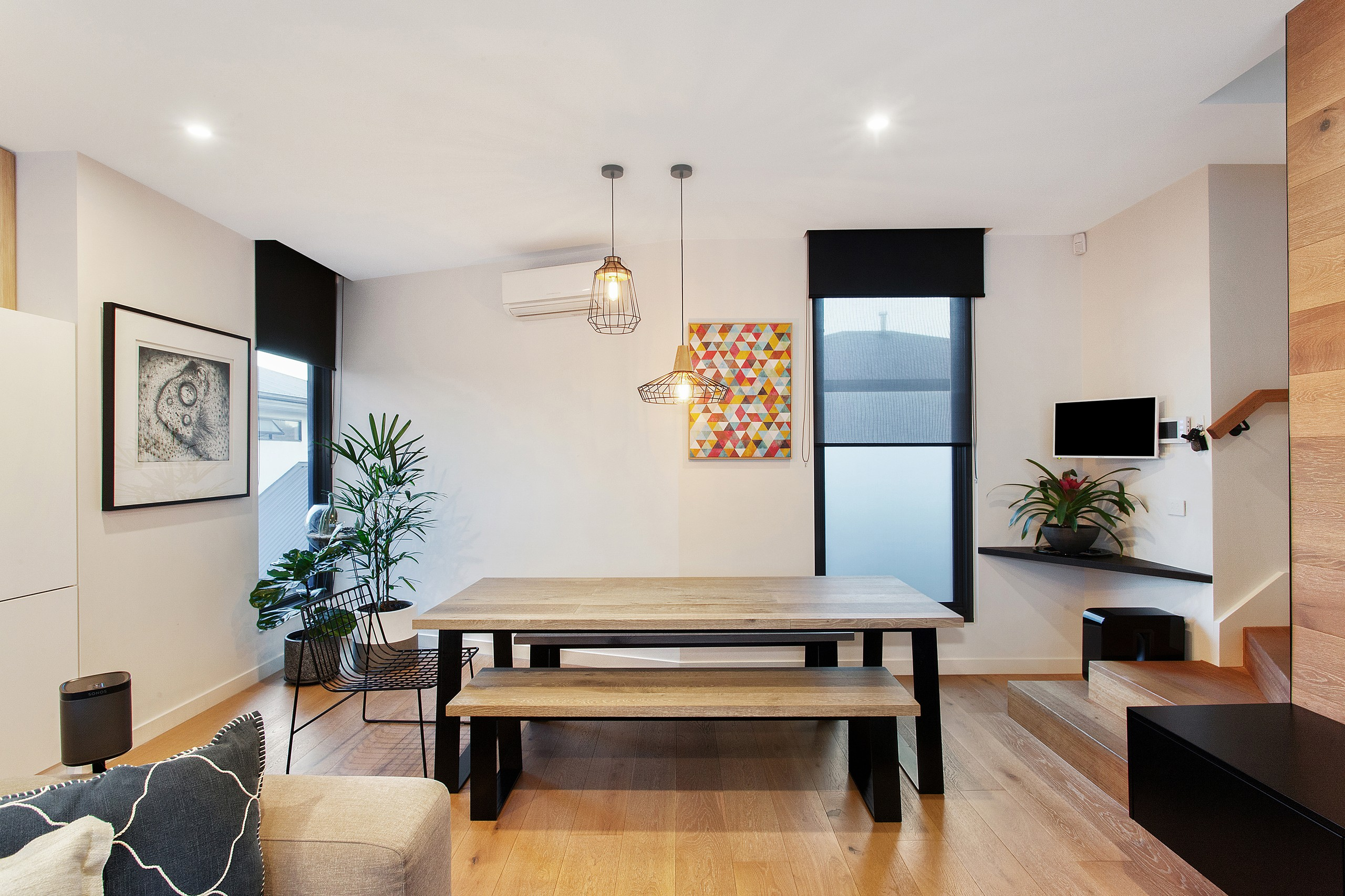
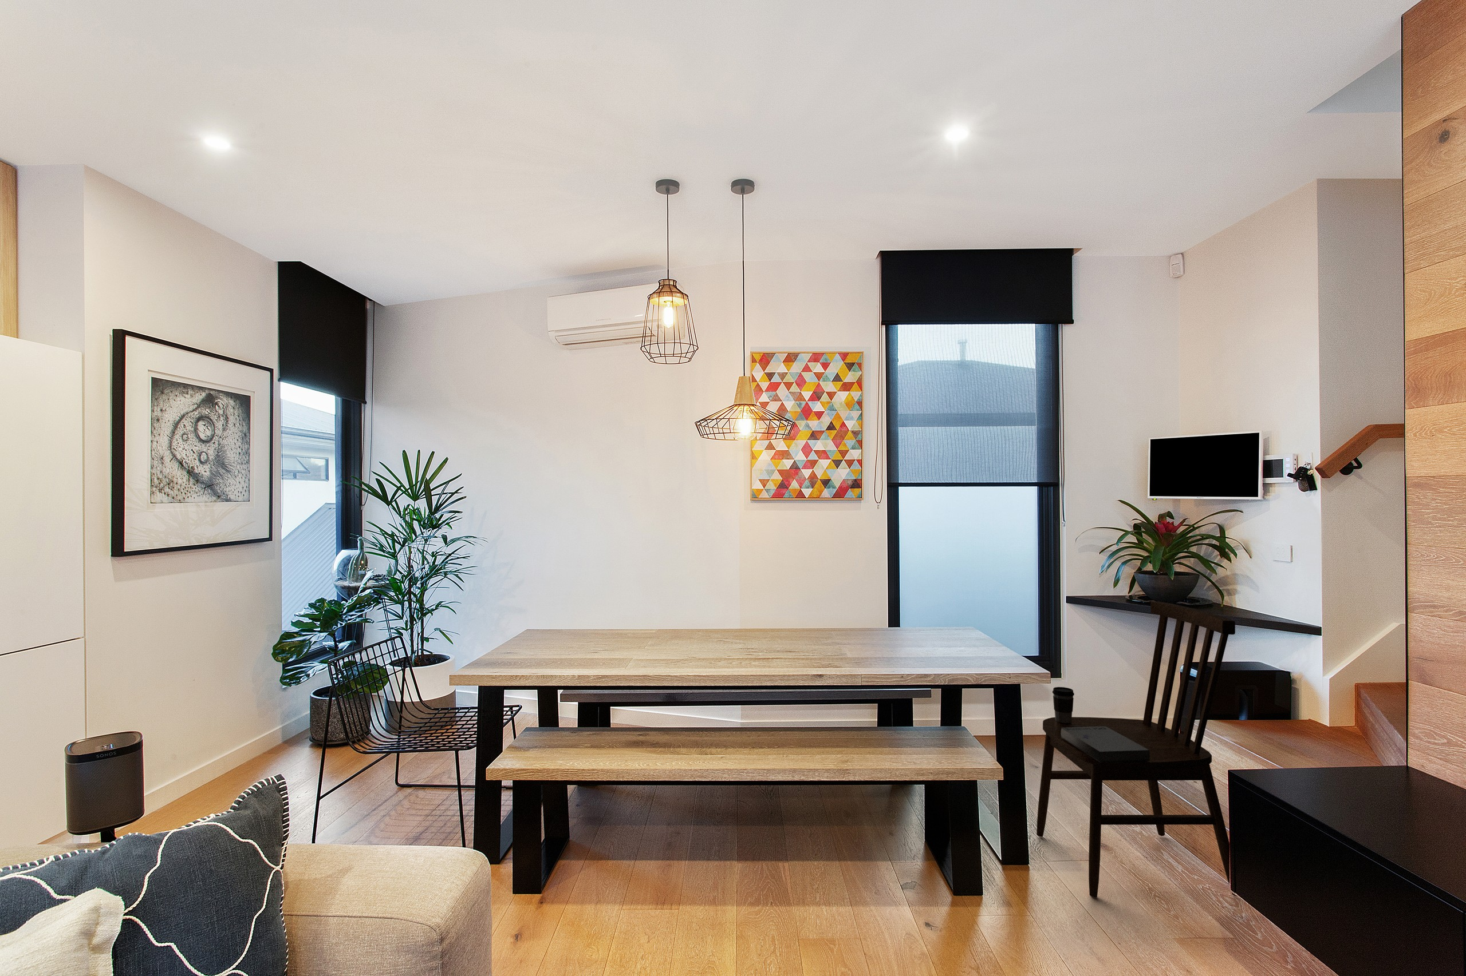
+ dining chair (1130, 736)
+ coffee cup (1063, 704)
+ book (1103, 742)
